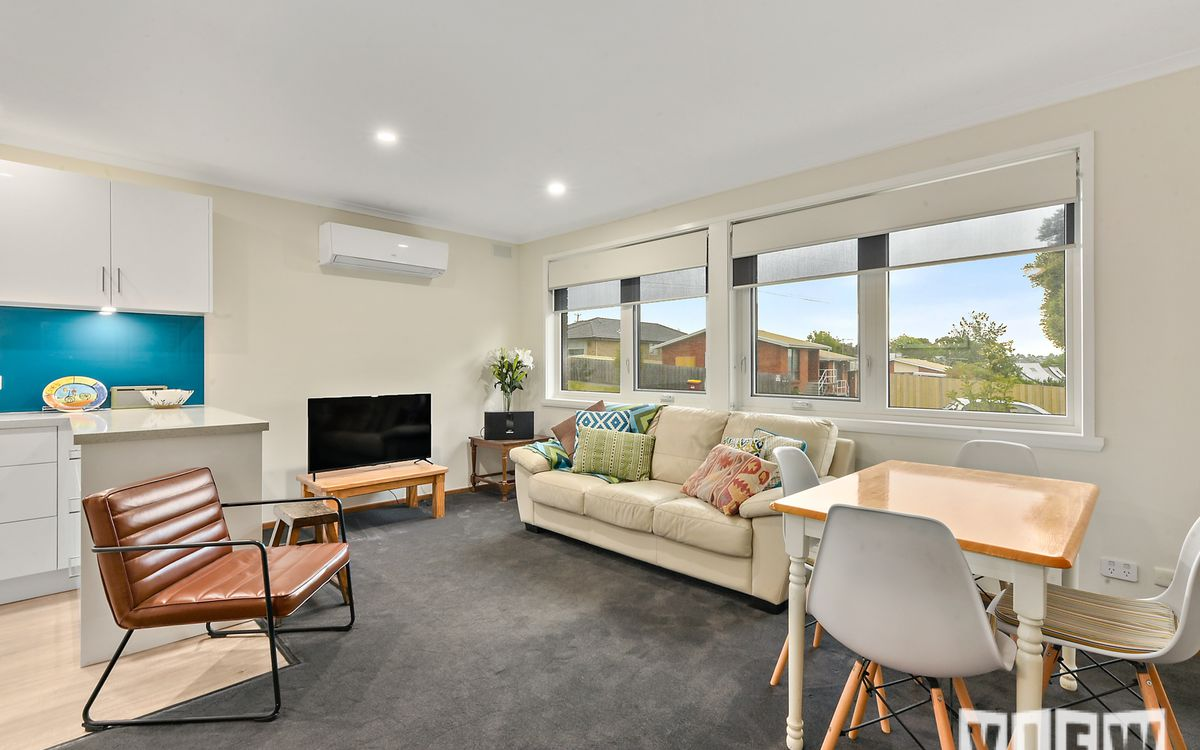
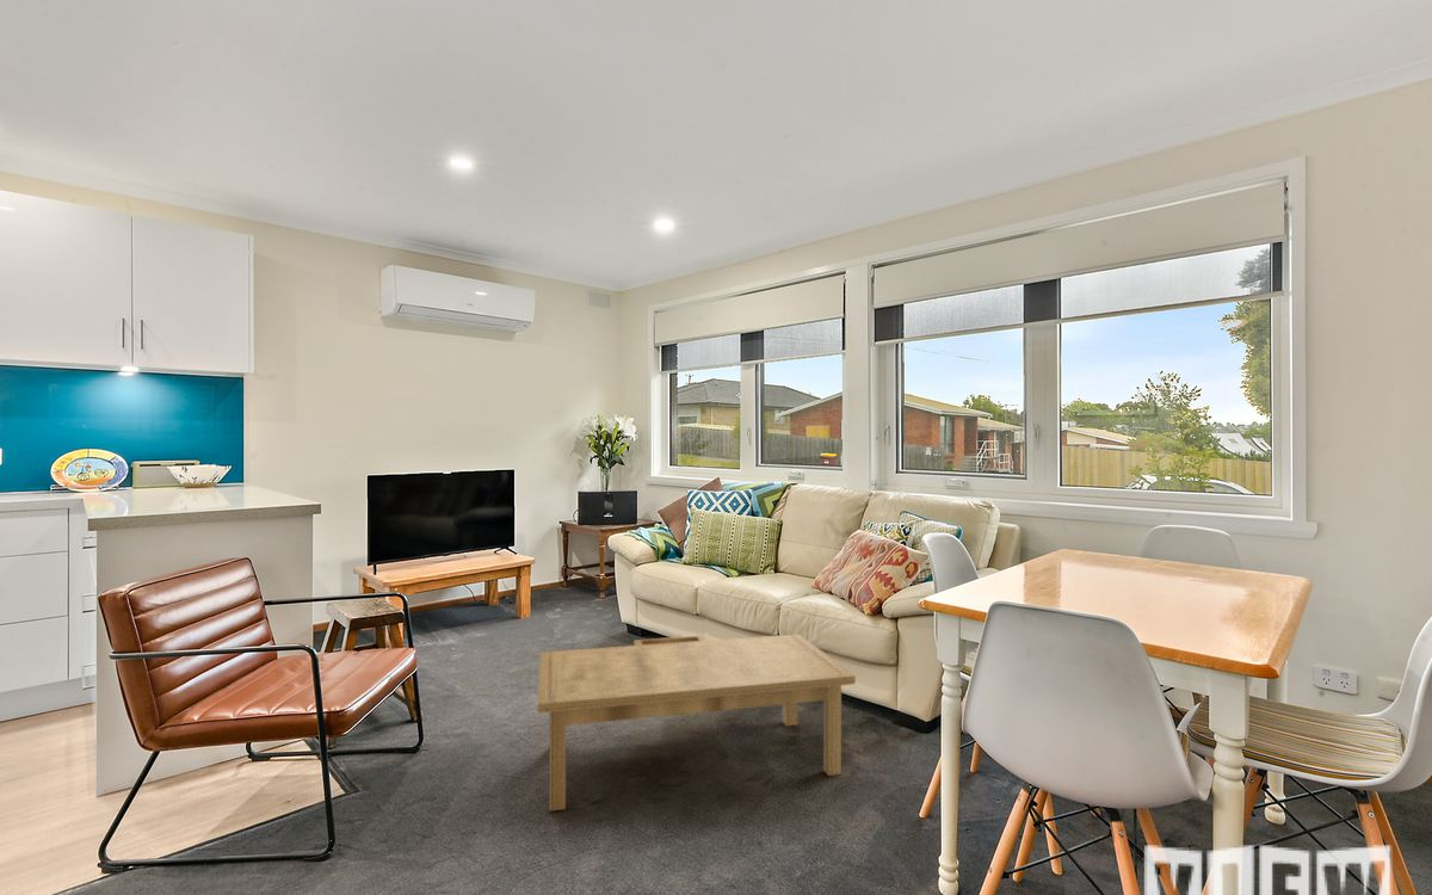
+ coffee table (689, 711)
